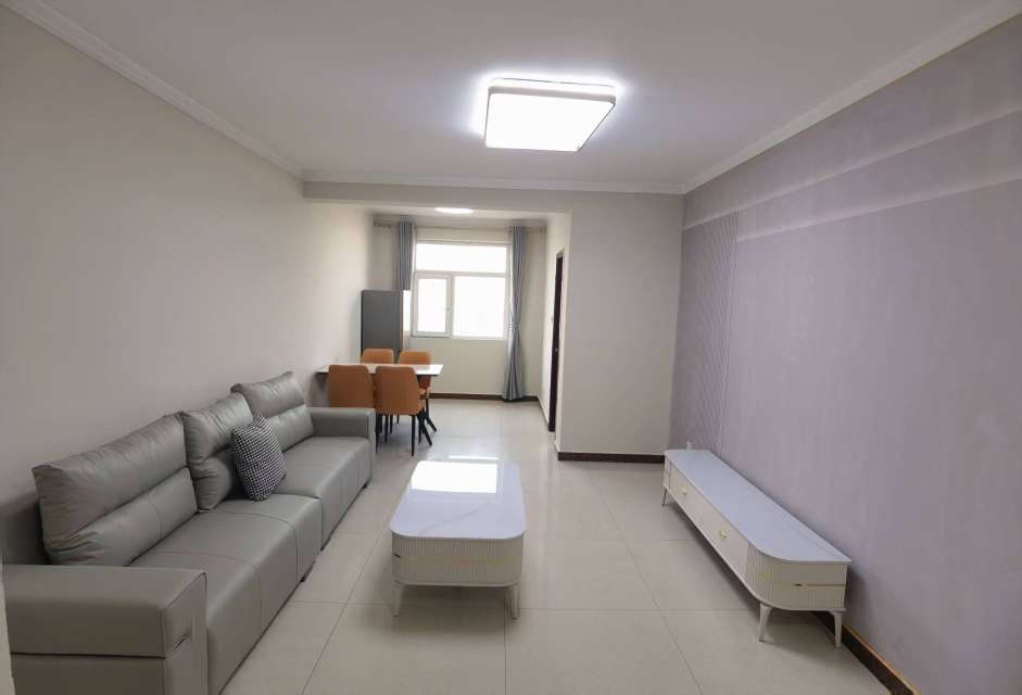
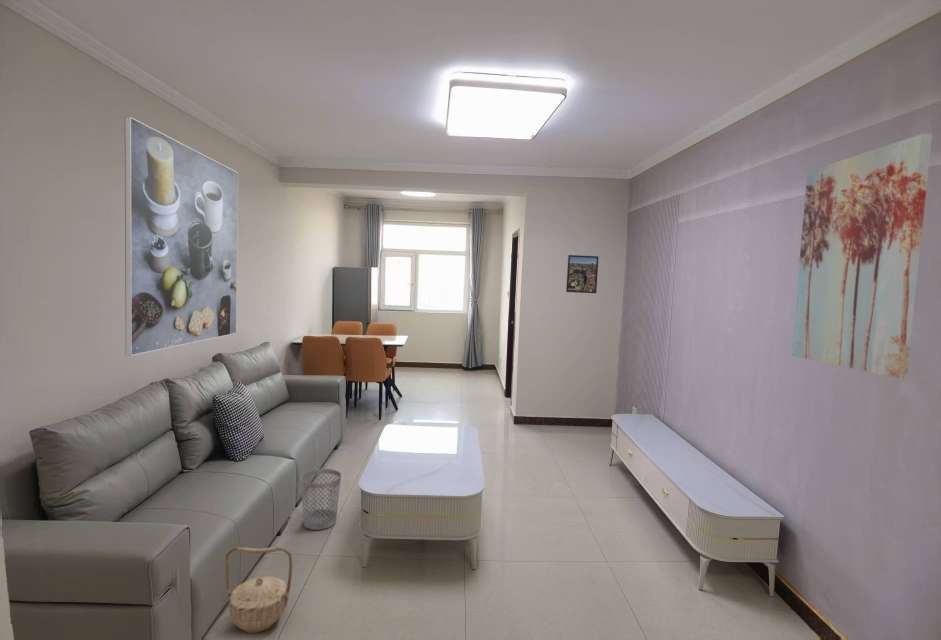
+ basket (258, 583)
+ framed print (582, 274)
+ wastebasket (321, 499)
+ wall art (850, 261)
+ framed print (192, 247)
